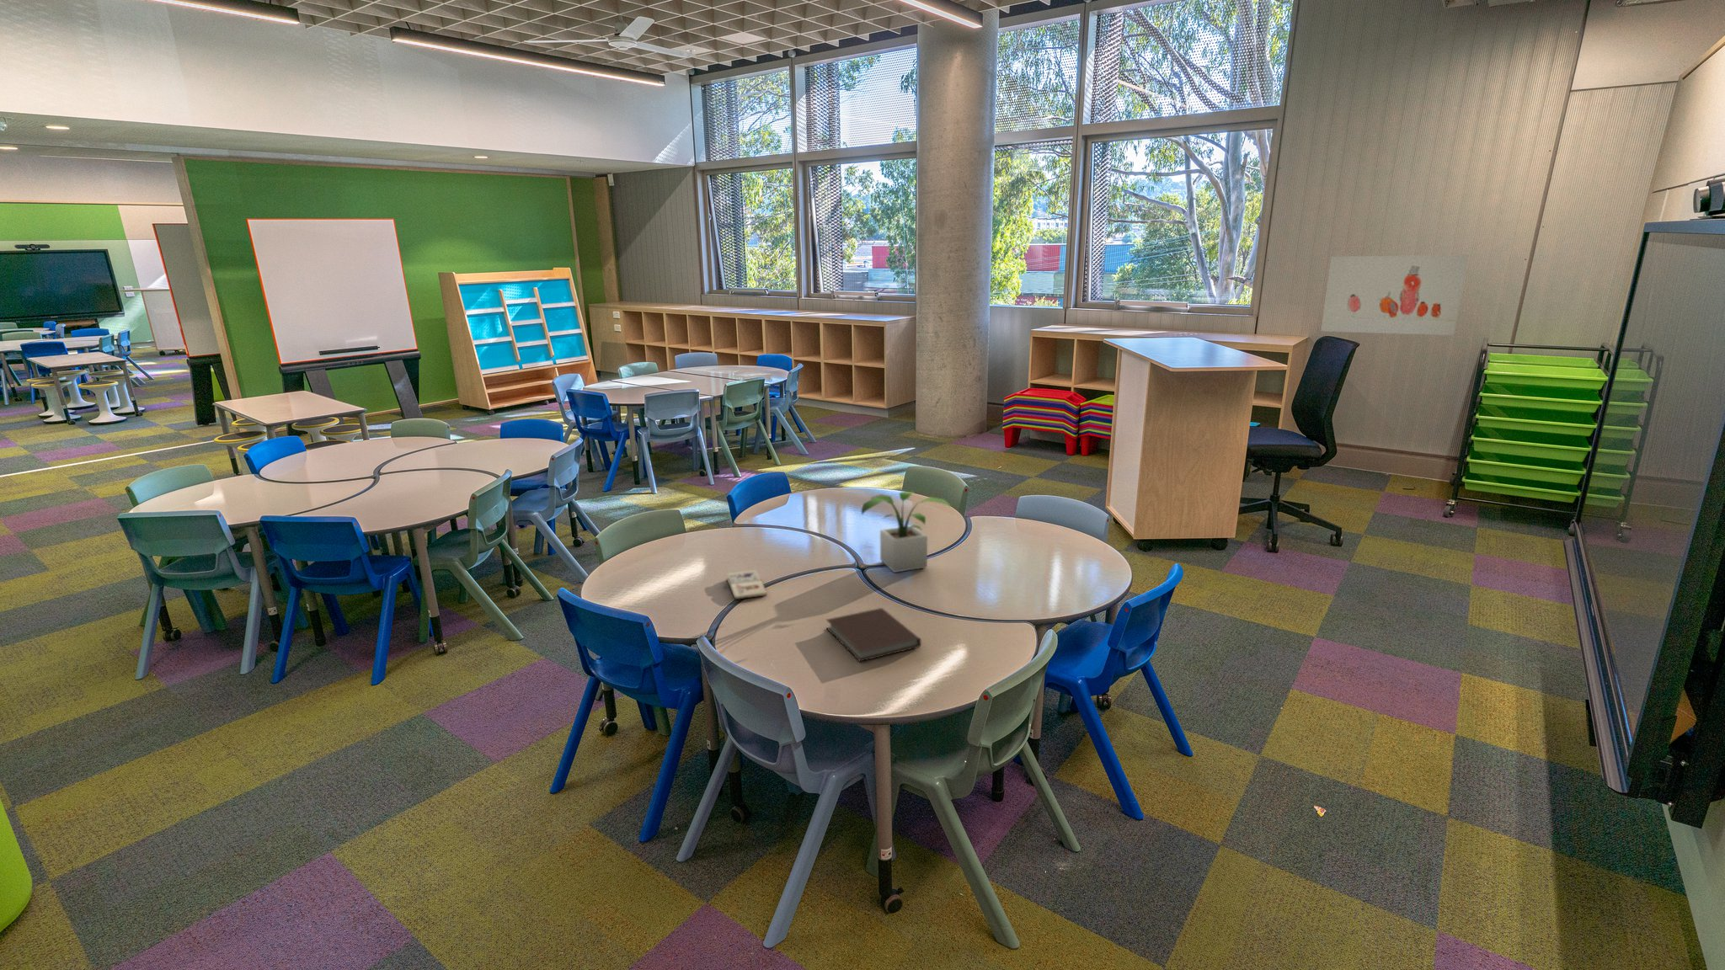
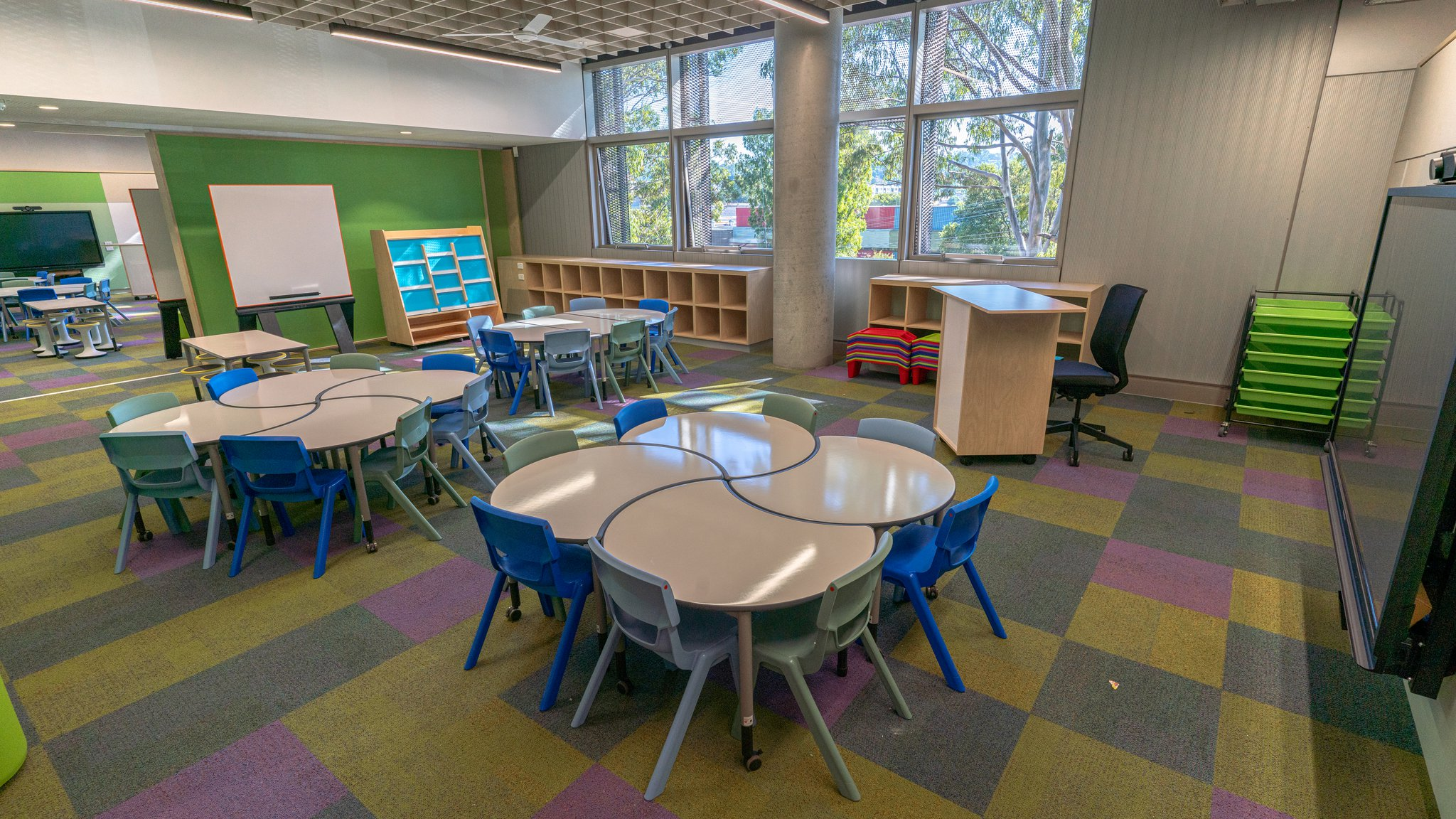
- paperback book (744, 582)
- wall art (1391, 295)
- notebook (872, 632)
- potted plant (898, 528)
